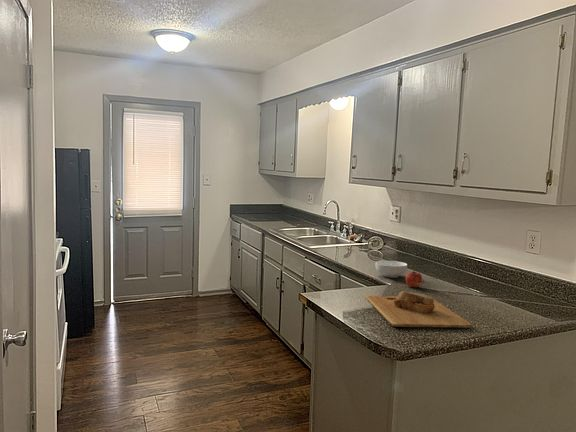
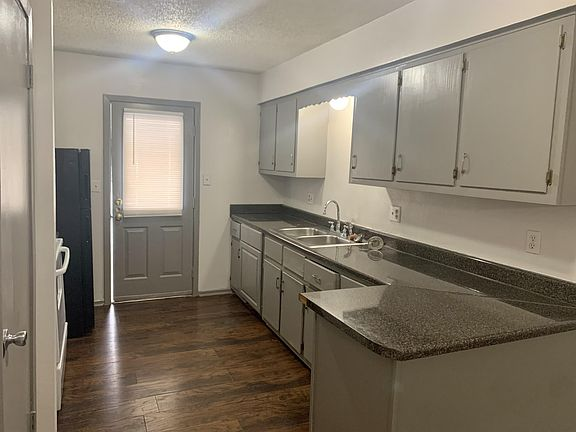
- cereal bowl (390, 269)
- apple (414, 278)
- cutting board (414, 302)
